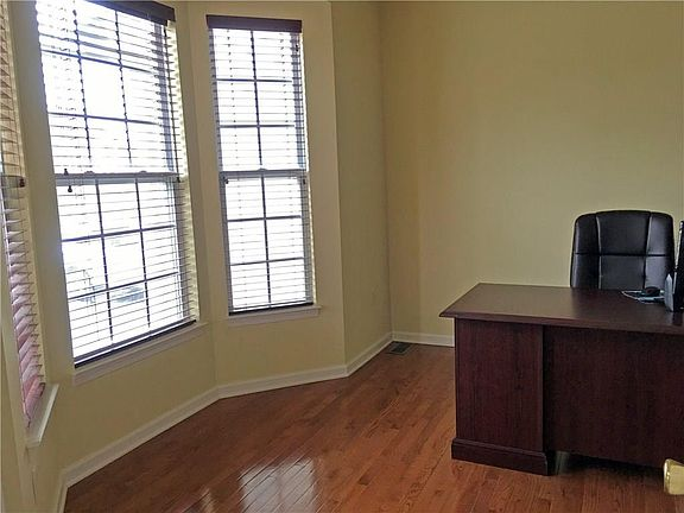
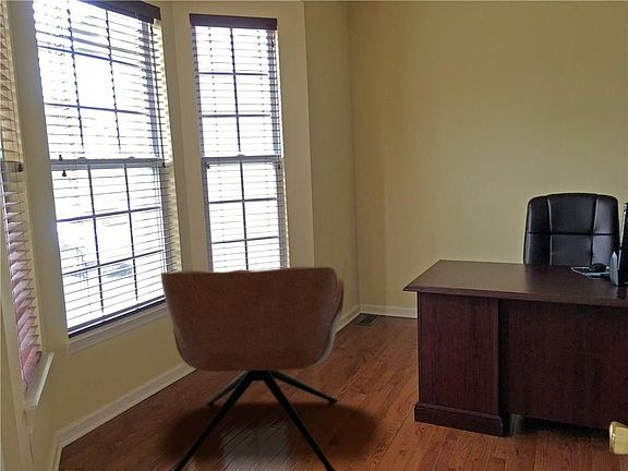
+ armchair (257, 346)
